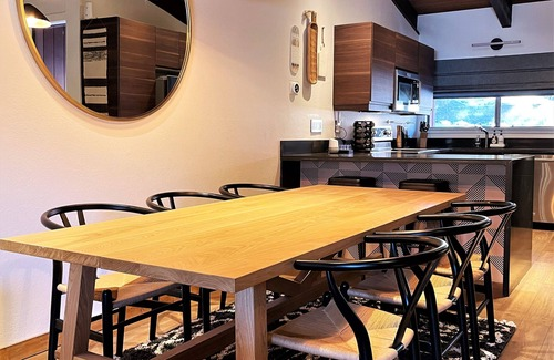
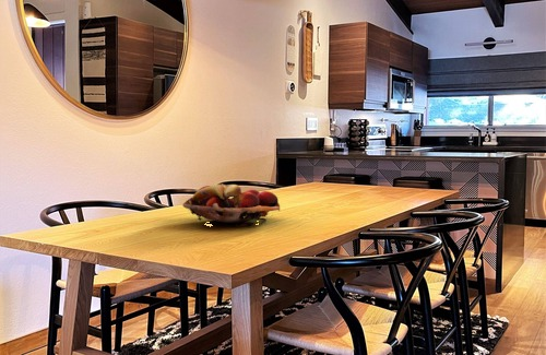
+ fruit basket (232, 203)
